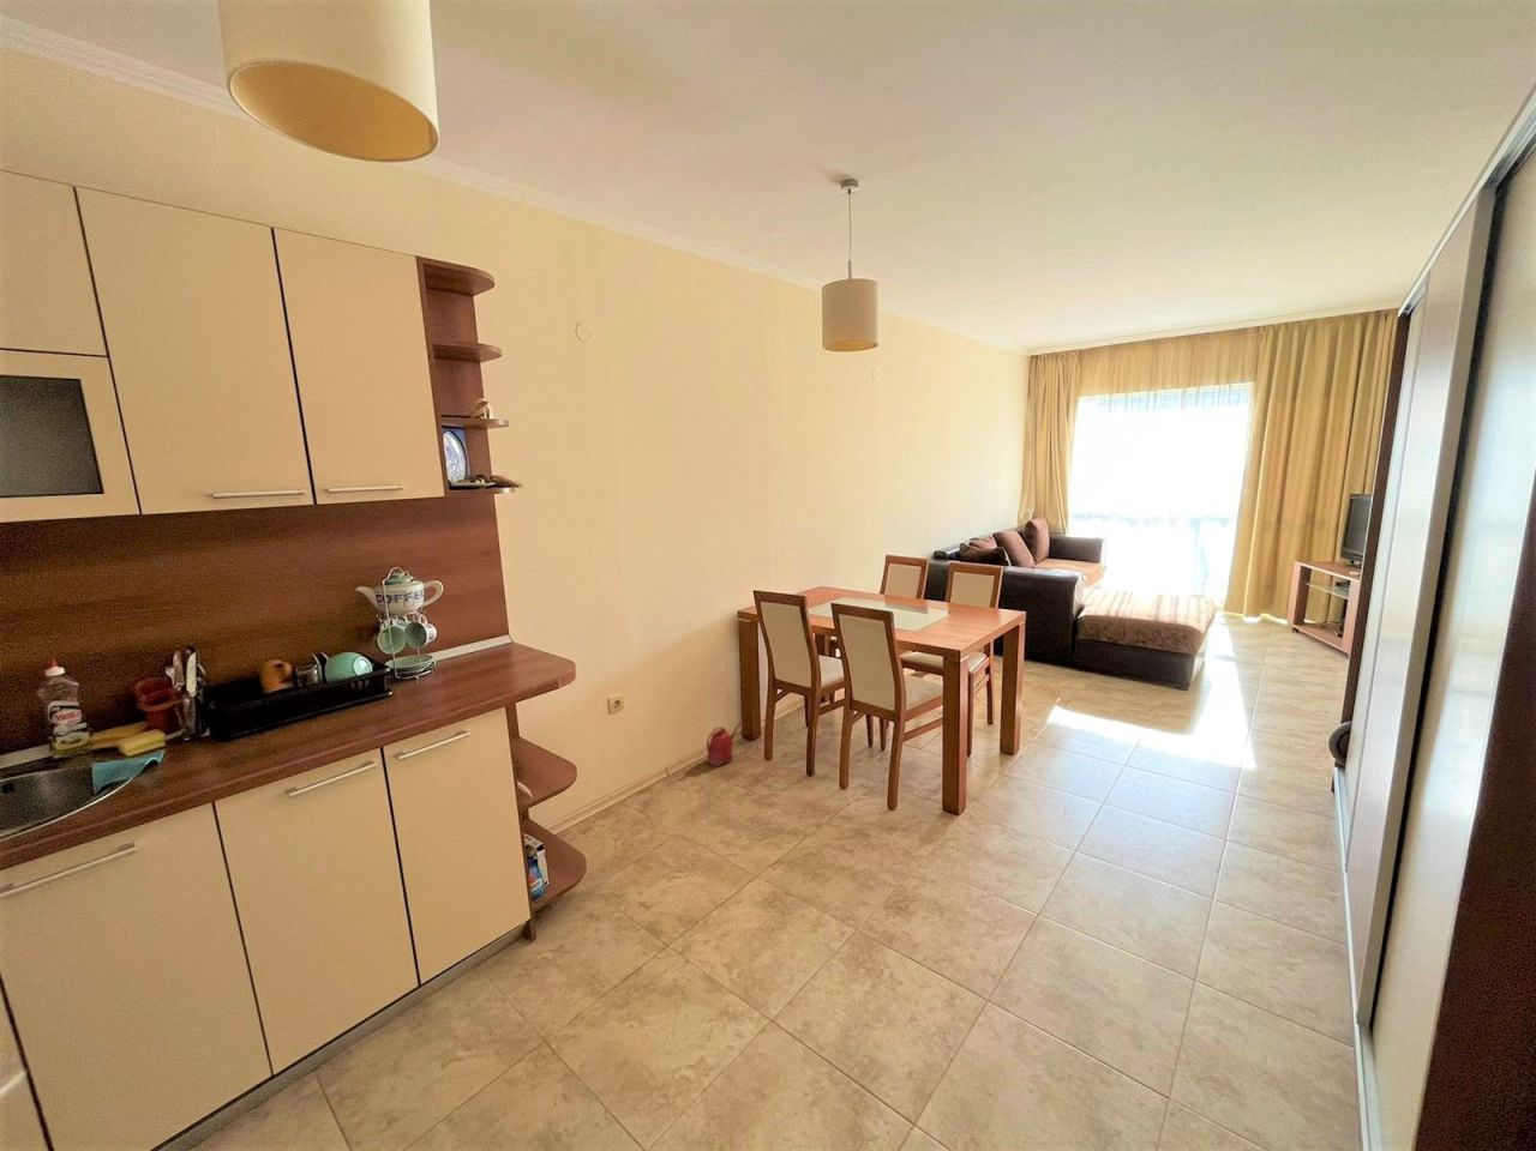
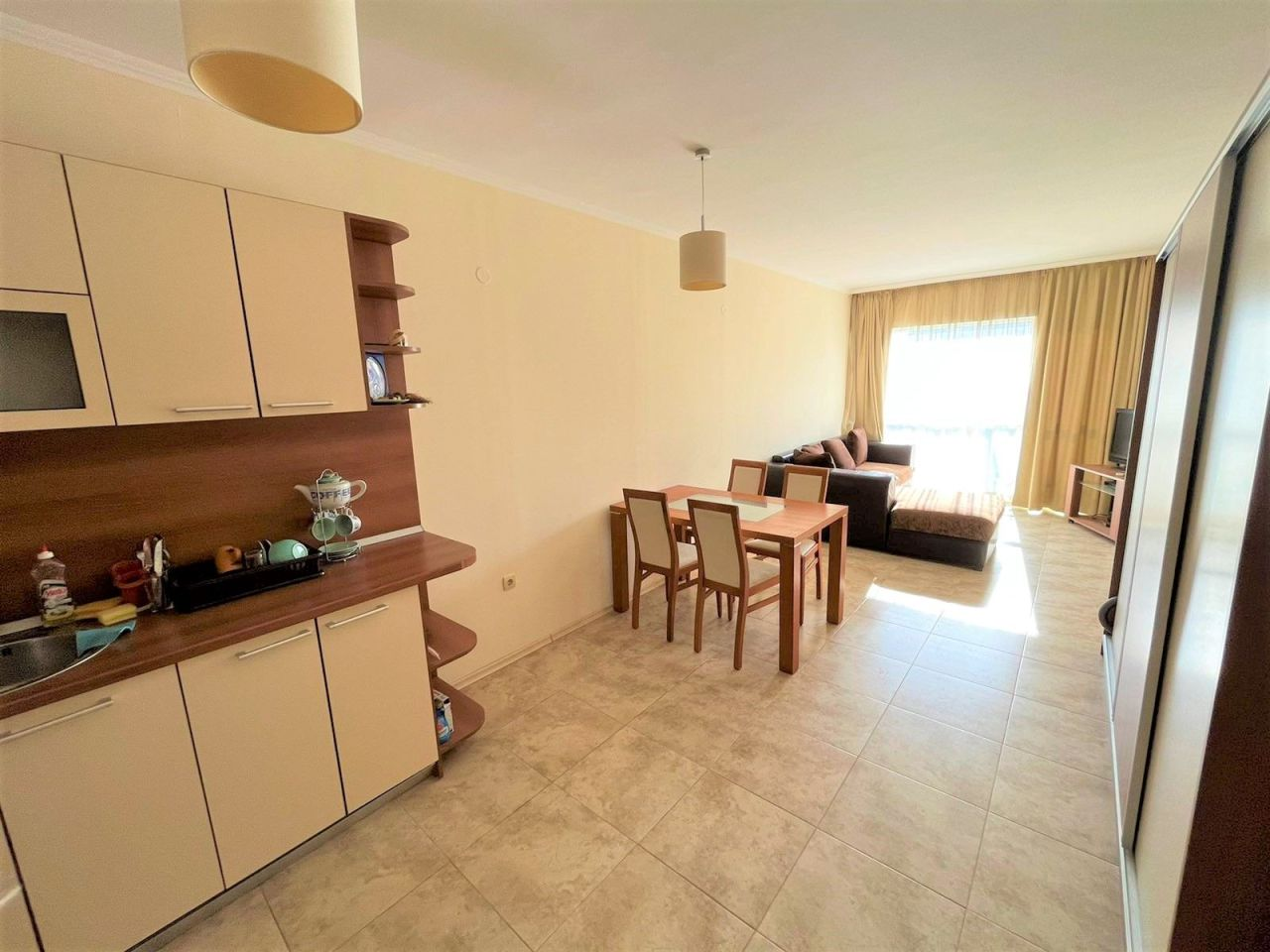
- watering can (724, 740)
